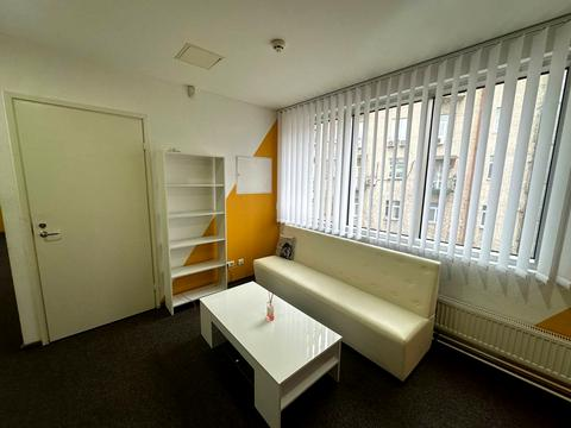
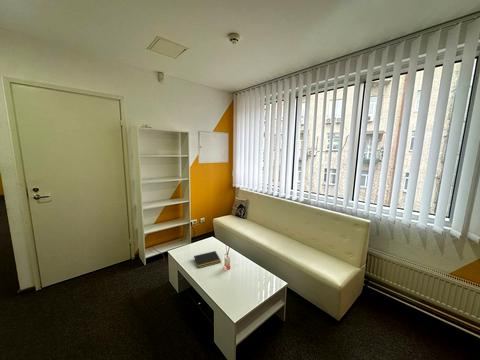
+ notepad (207, 259)
